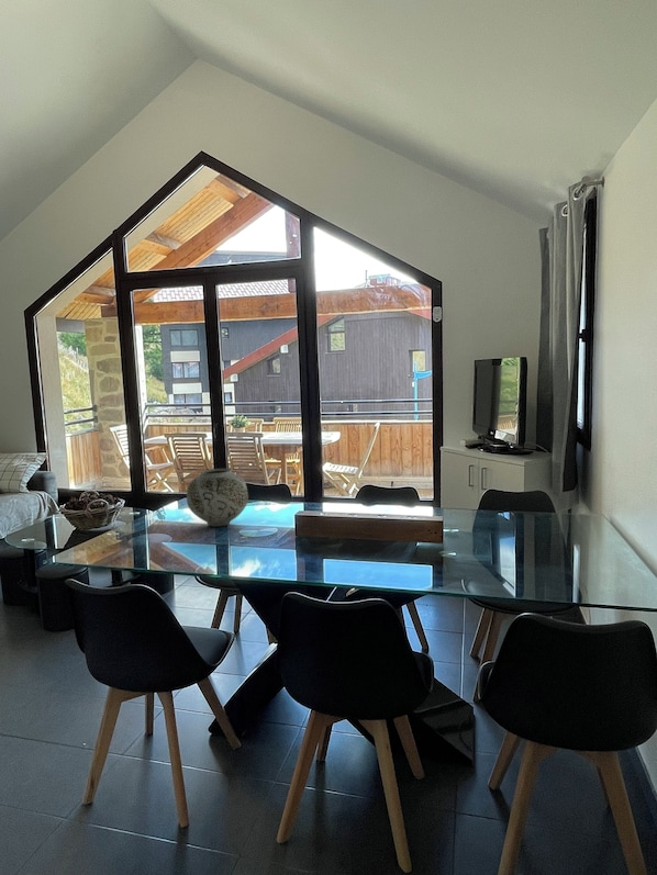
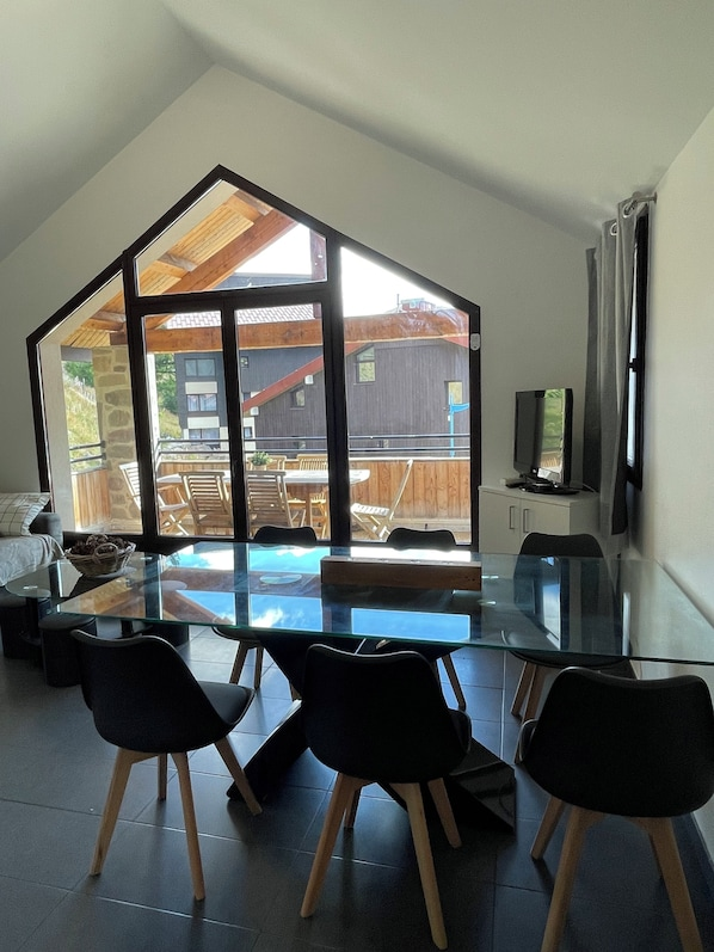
- vase (218, 497)
